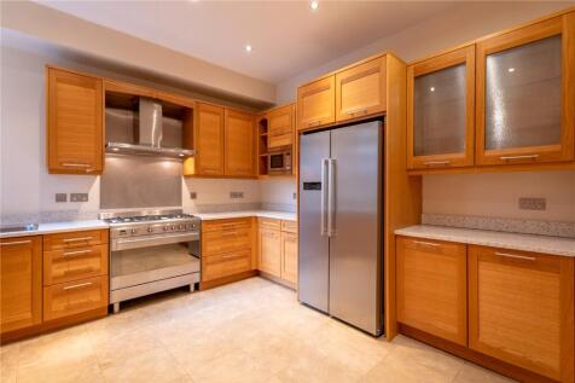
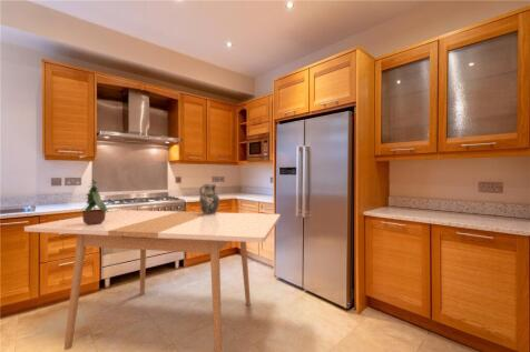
+ dining table (175, 251)
+ potted plant (95, 201)
+ ceramic jug (209, 199)
